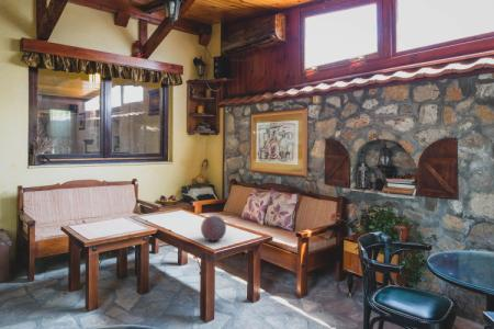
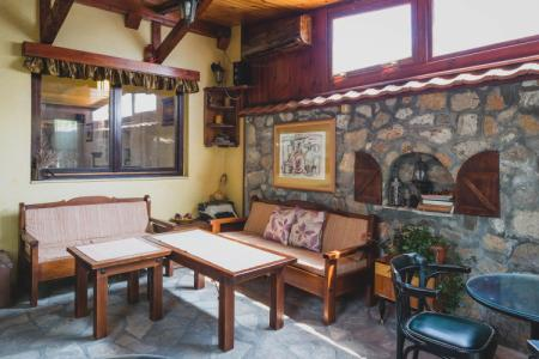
- decorative ball (213, 228)
